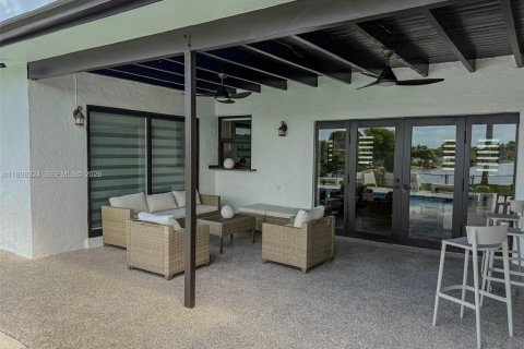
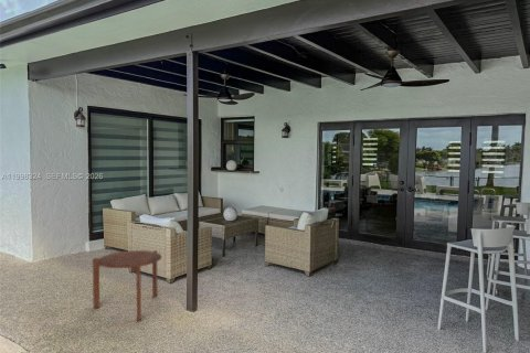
+ side table (137, 282)
